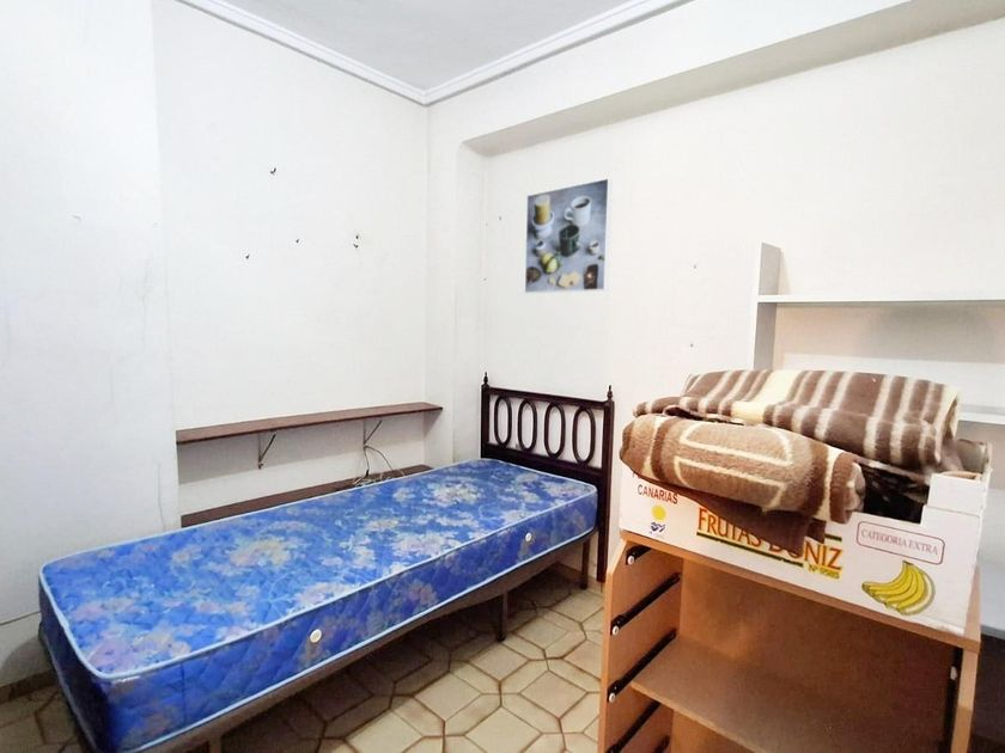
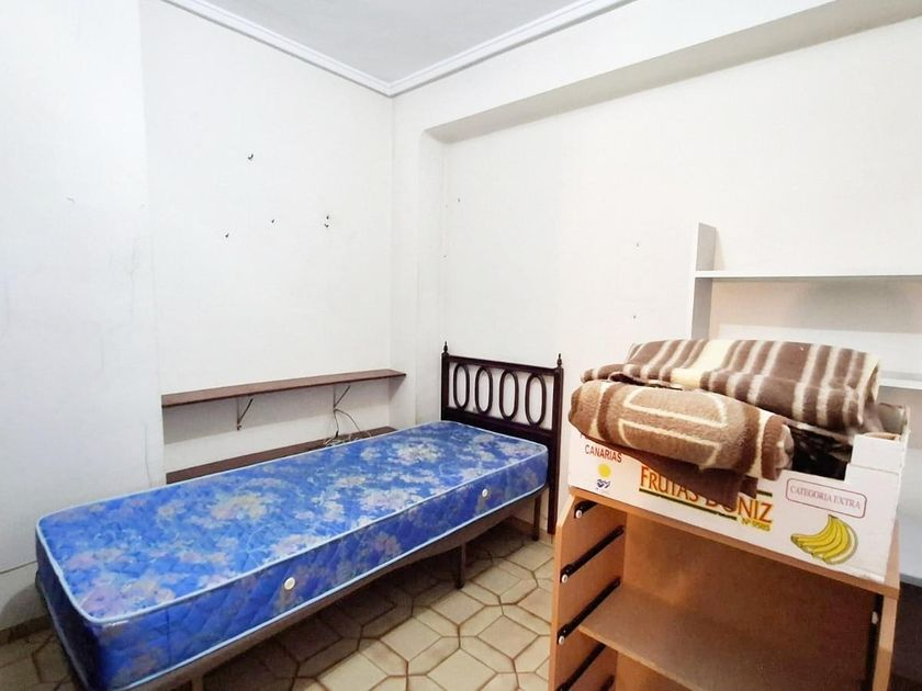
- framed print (565, 240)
